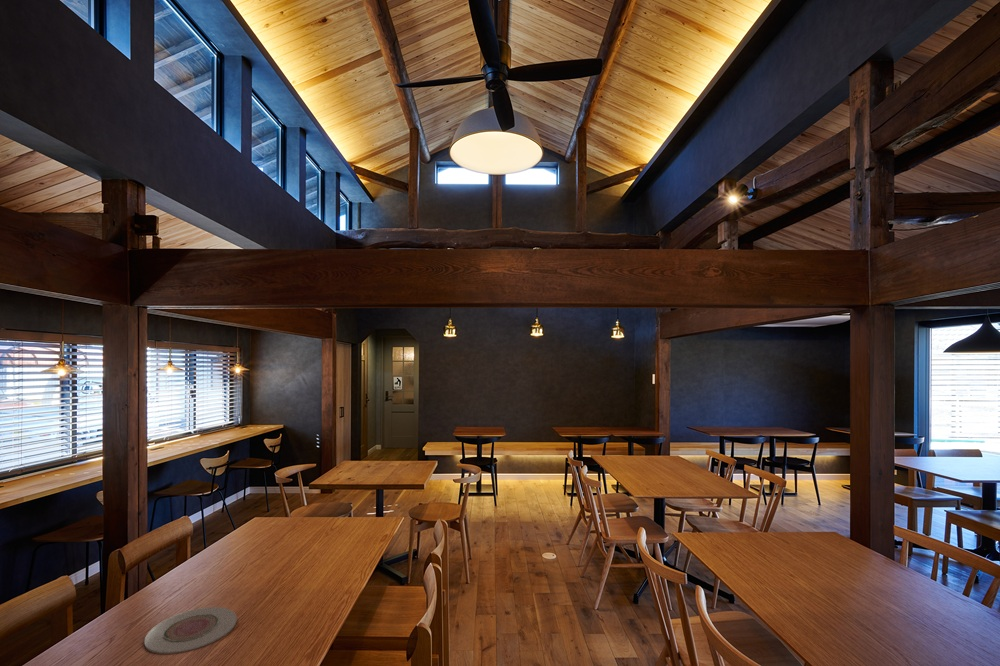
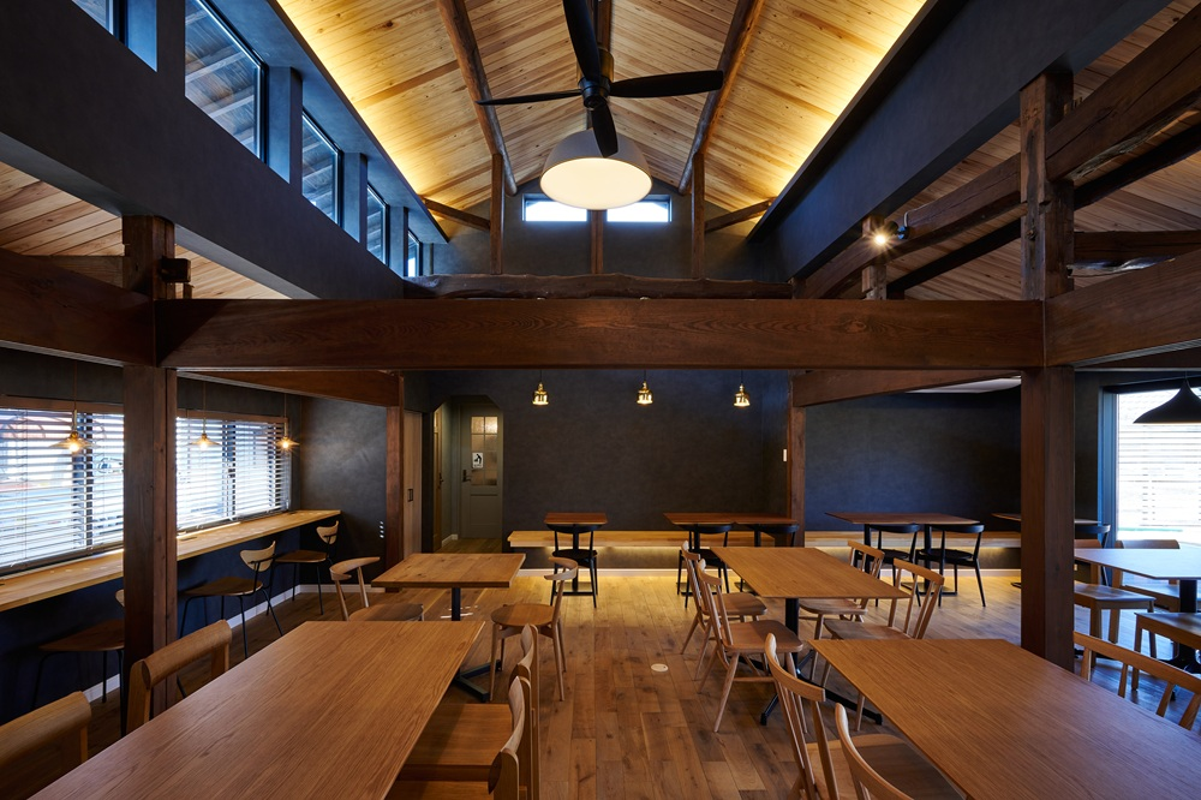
- plate (192, 628)
